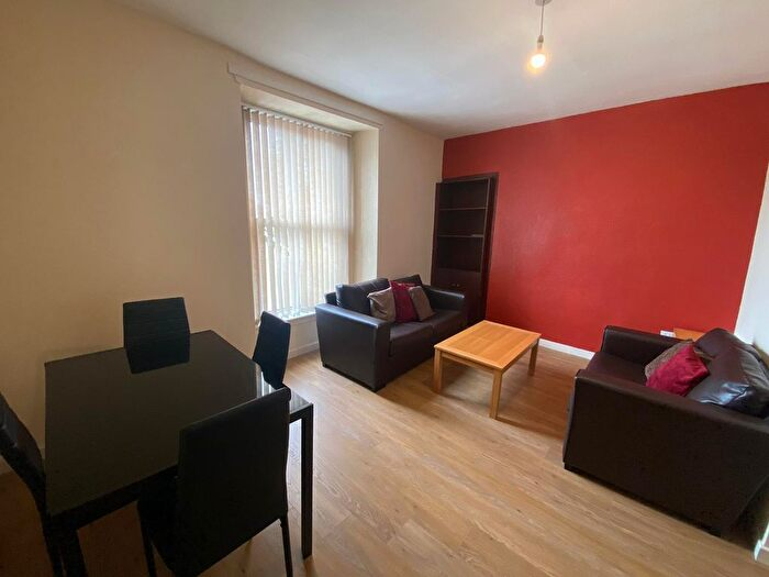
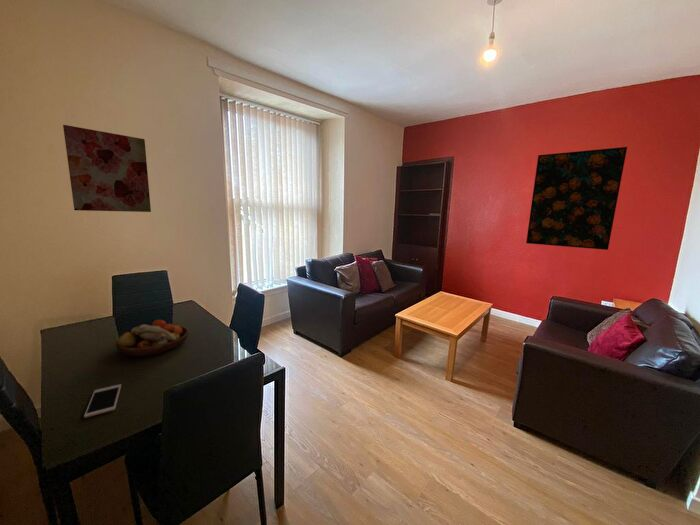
+ fruit bowl (154, 333)
+ wall art (111, 172)
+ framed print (571, 200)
+ cell phone (104, 399)
